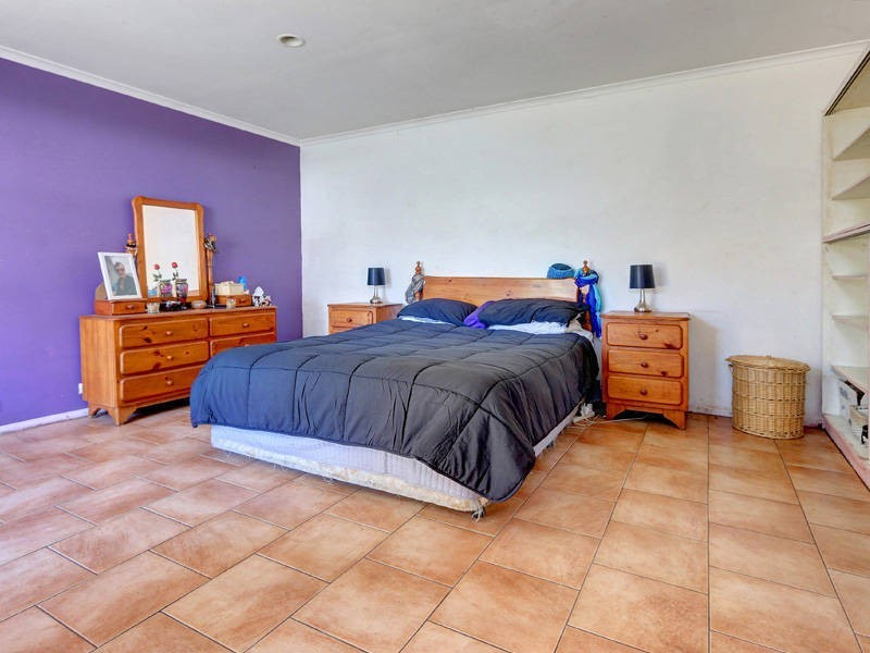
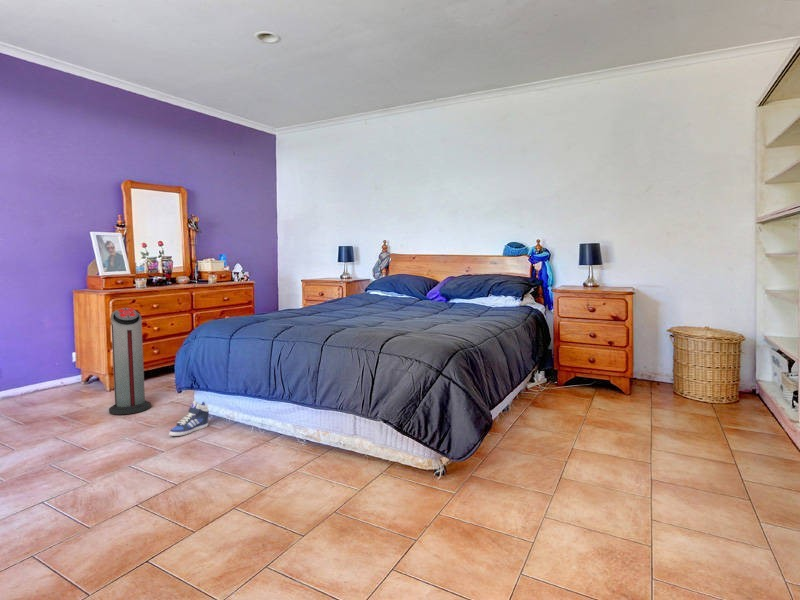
+ air purifier (128, 358)
+ sneaker (188, 416)
